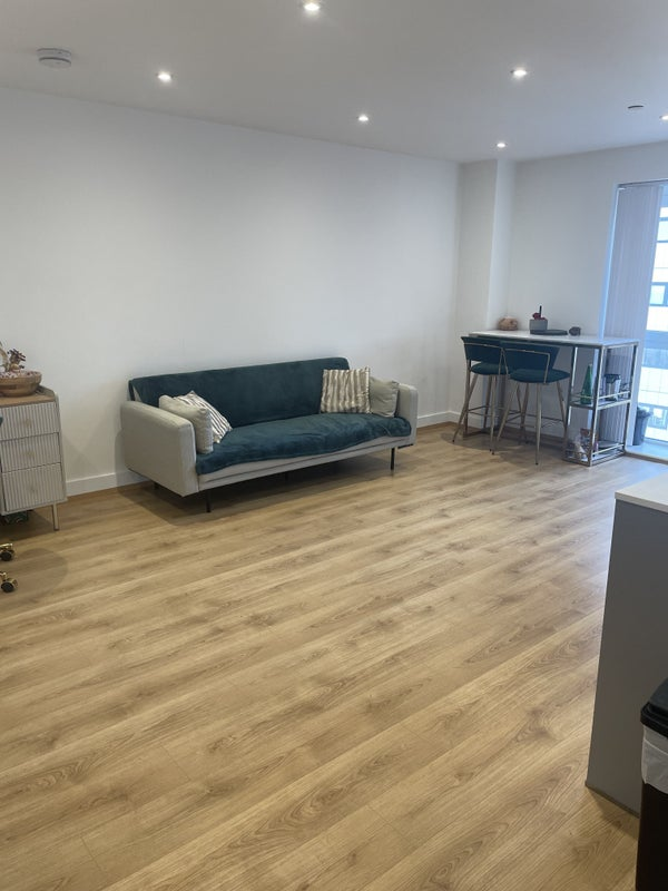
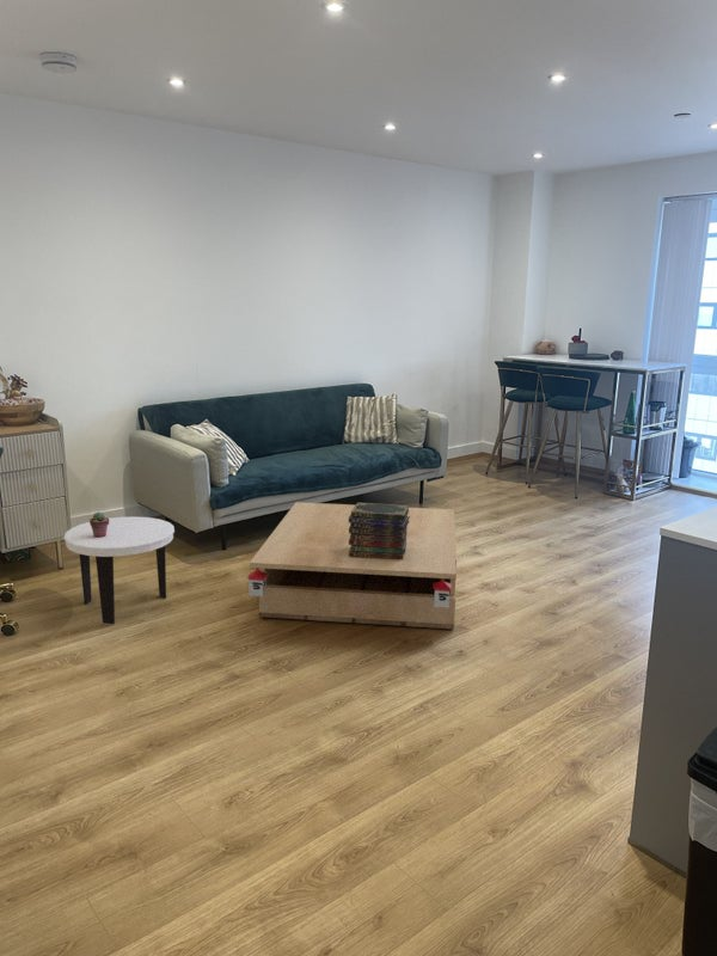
+ side table (112, 569)
+ coffee table (361, 563)
+ potted succulent (99, 523)
+ book stack (379, 529)
